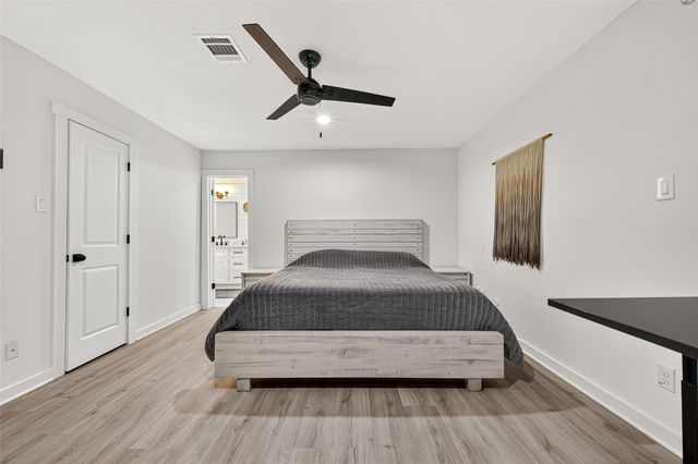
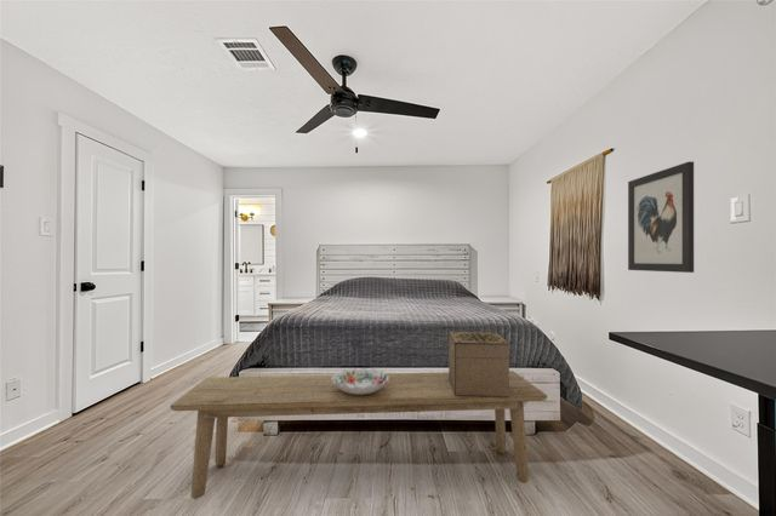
+ decorative bowl (360, 382)
+ decorative box (477, 361)
+ wall art (657, 222)
+ bench (365, 412)
